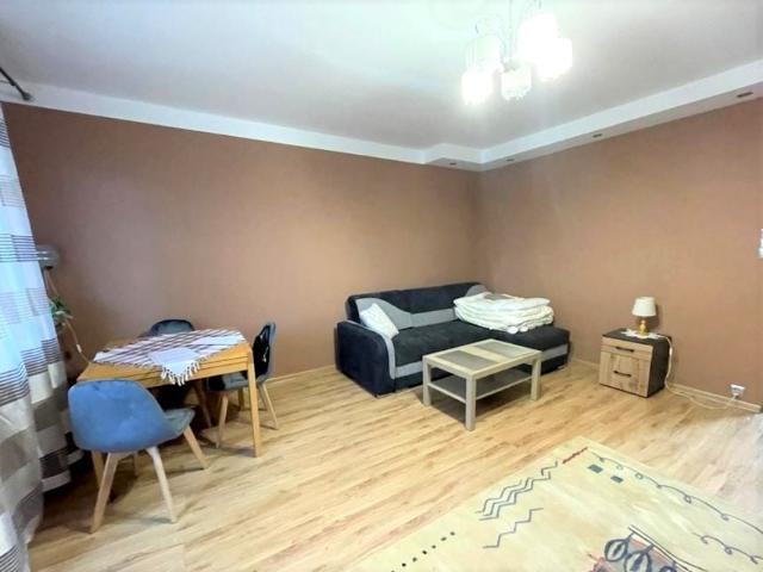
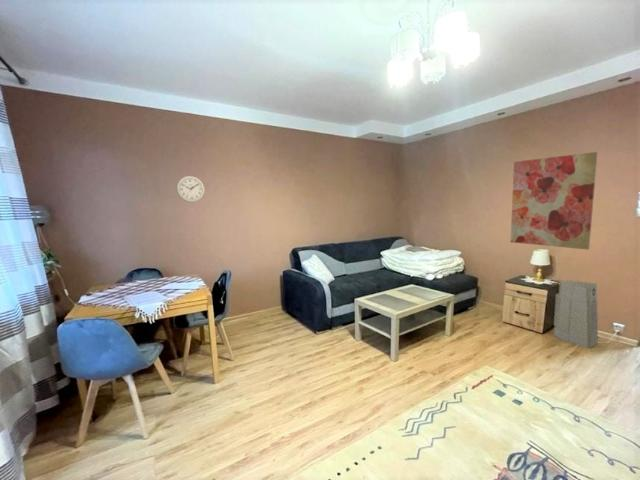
+ wall art (548, 202)
+ wall clock (190, 189)
+ air purifier (576, 311)
